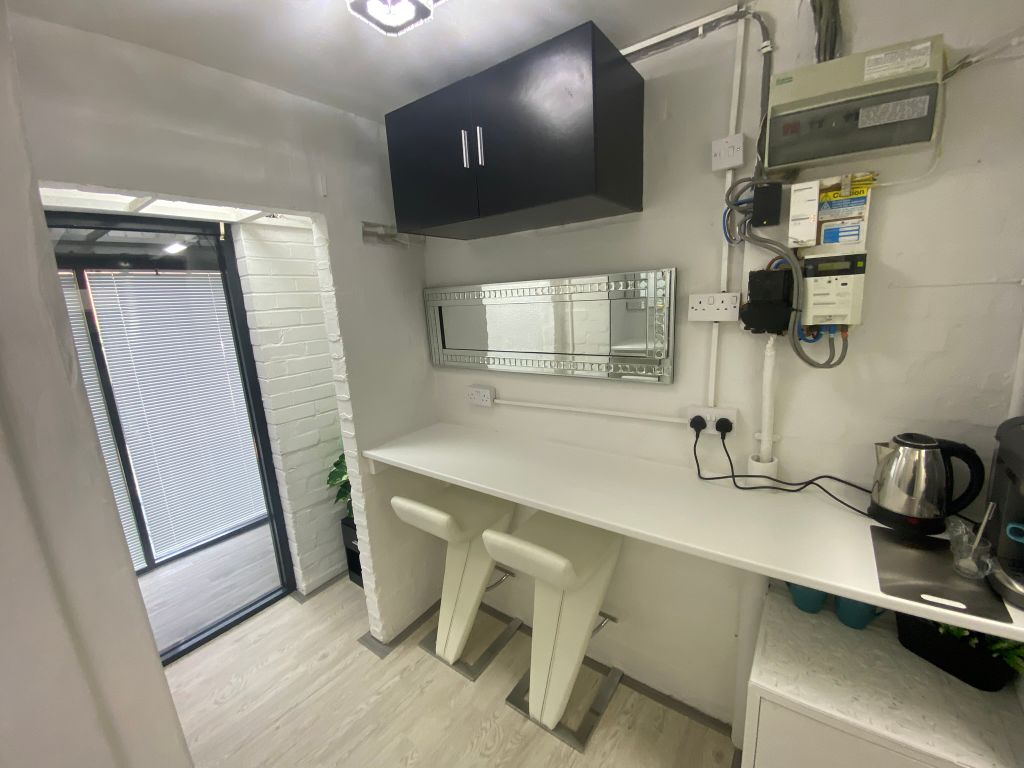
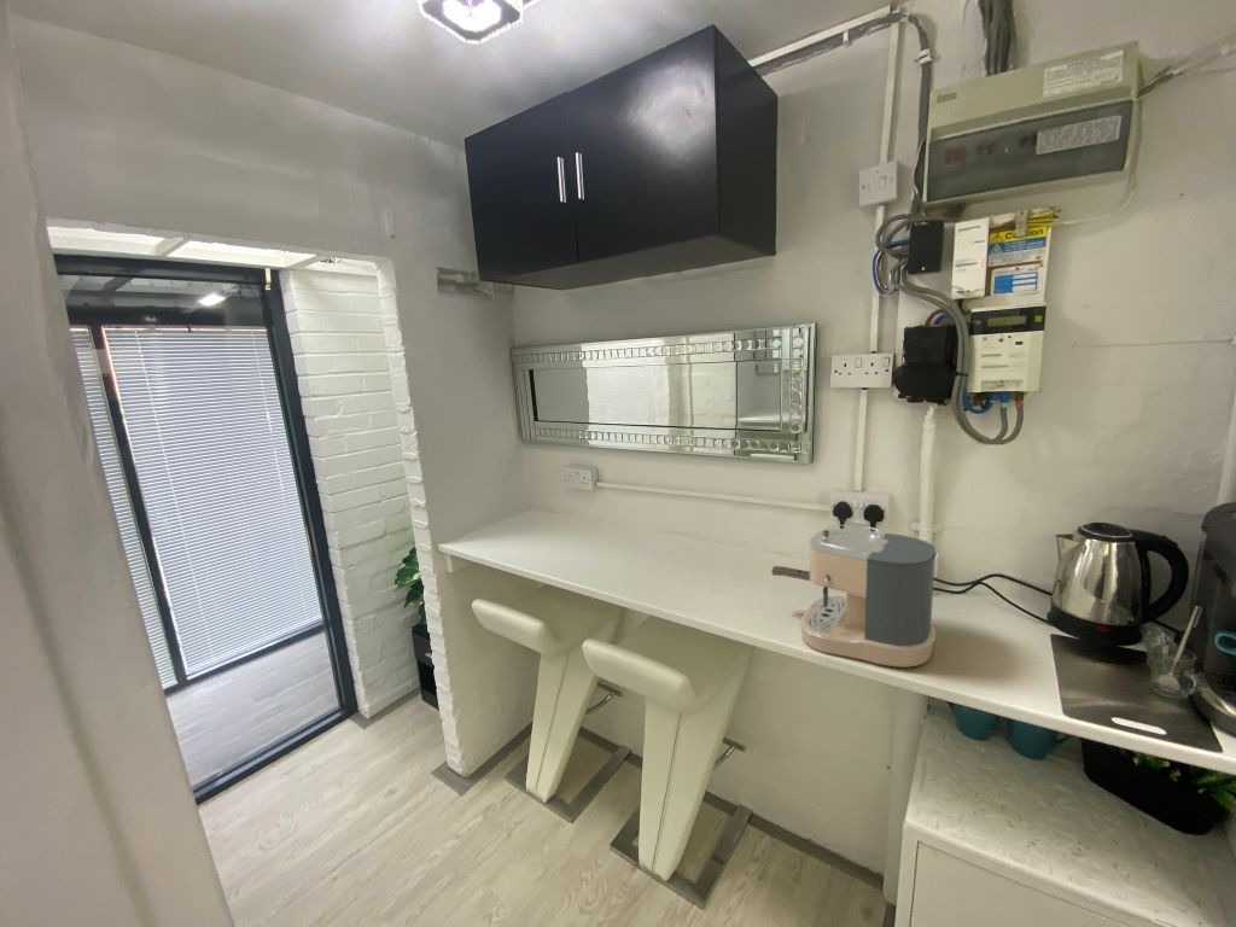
+ coffee maker (847, 583)
